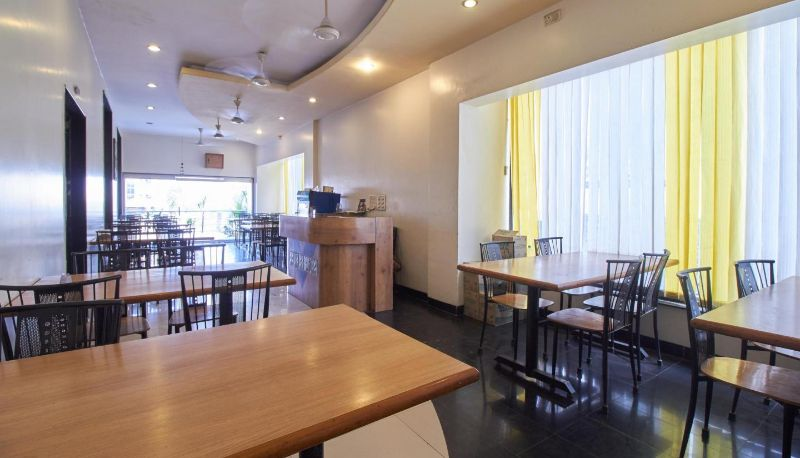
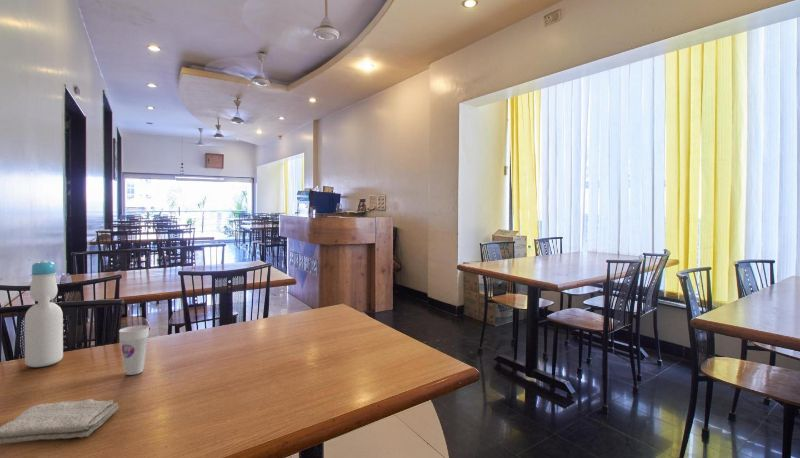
+ bottle (44, 312)
+ cup (134, 350)
+ washcloth (58, 419)
